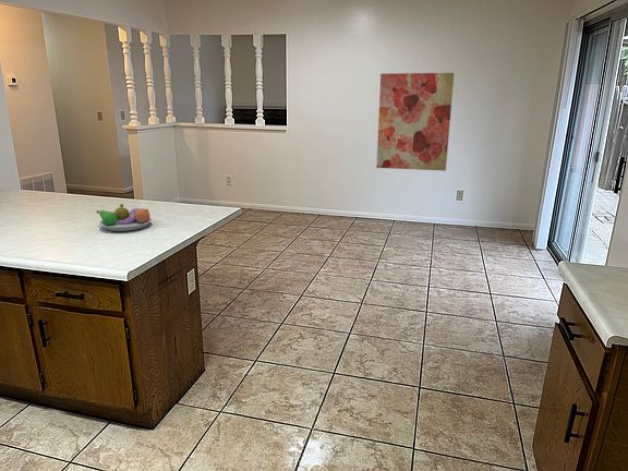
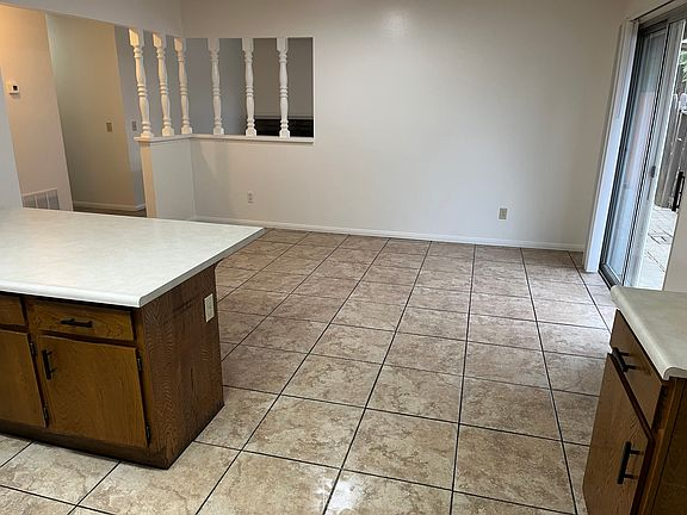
- wall art (413, 122)
- fruit bowl (123, 216)
